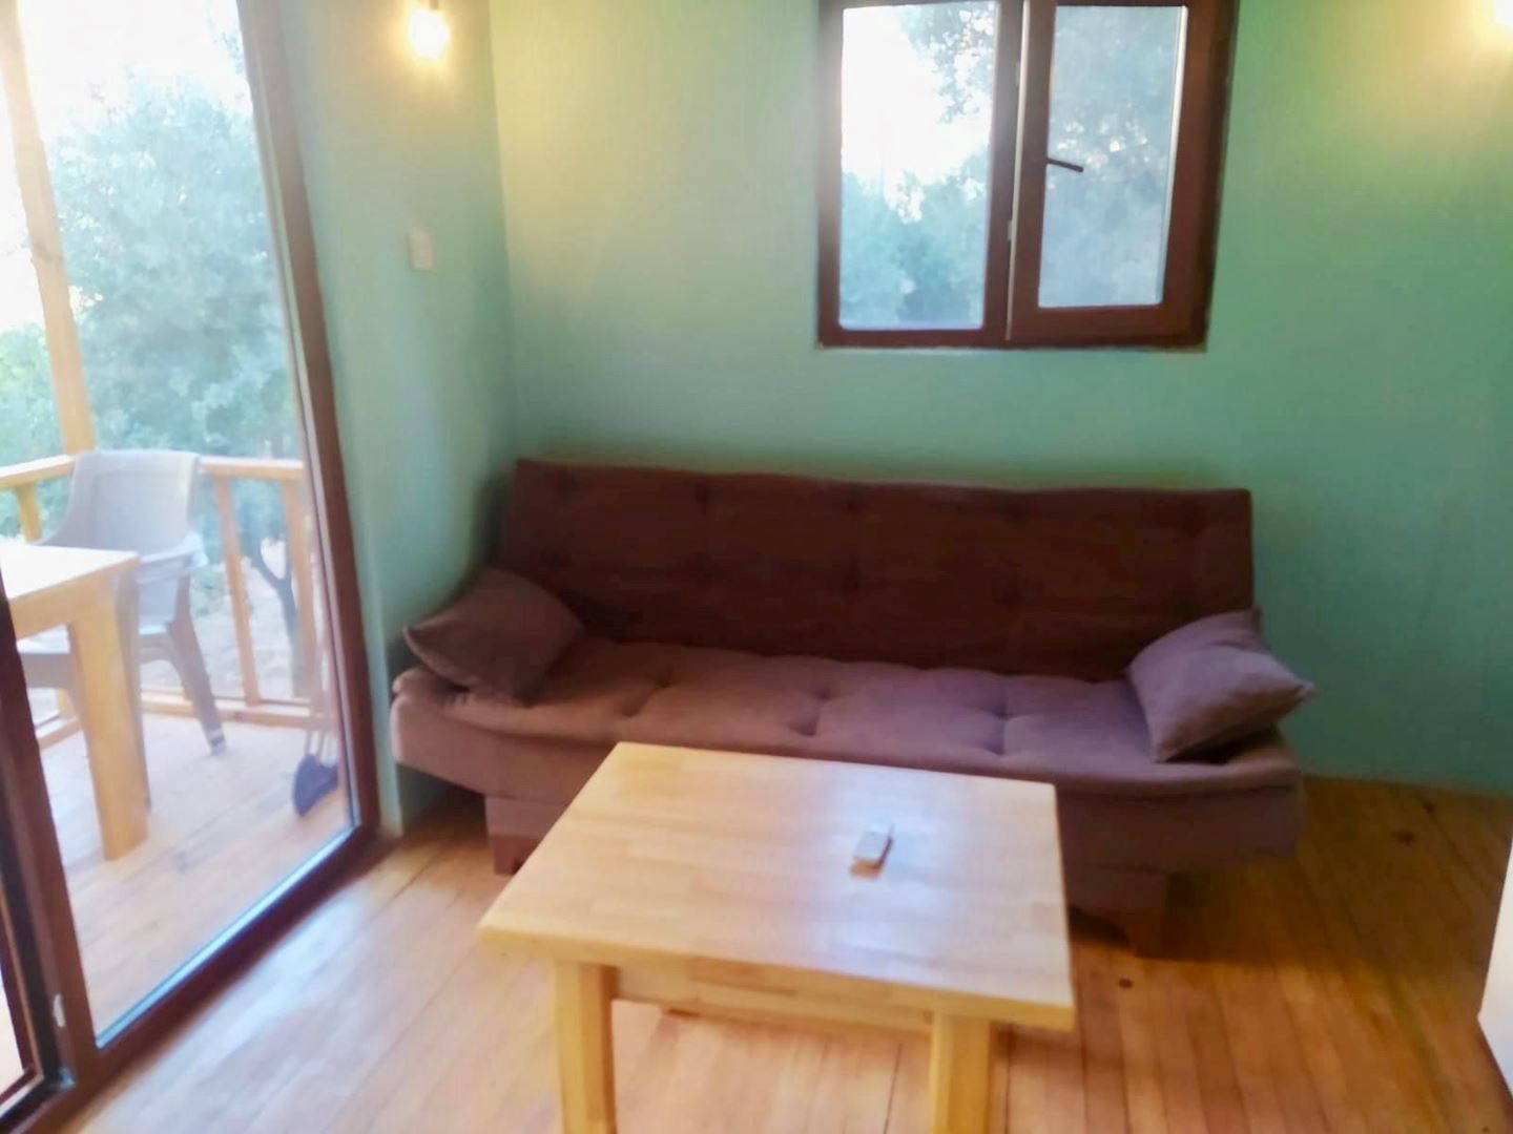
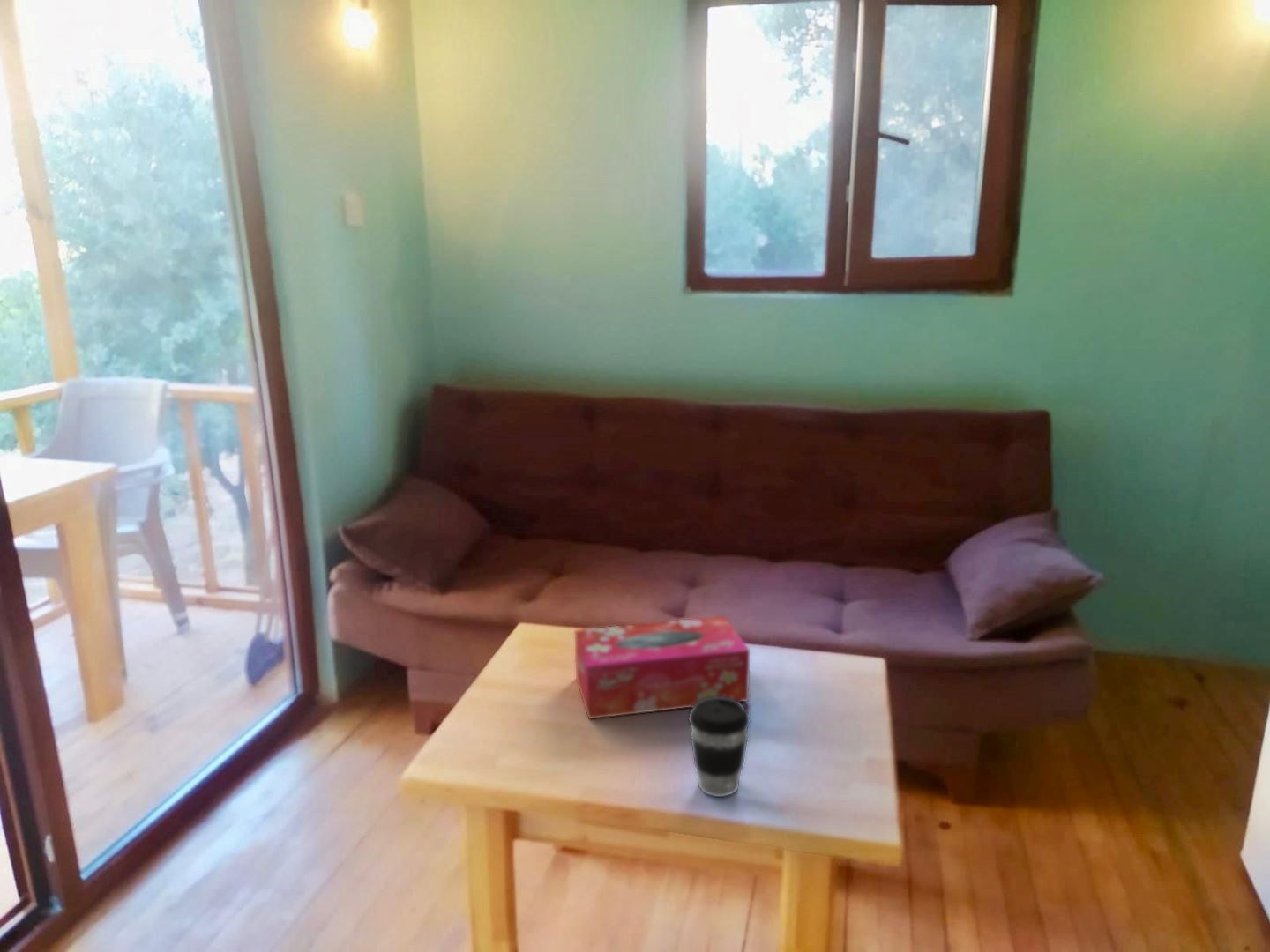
+ tissue box (660, 665)
+ coffee cup (719, 747)
